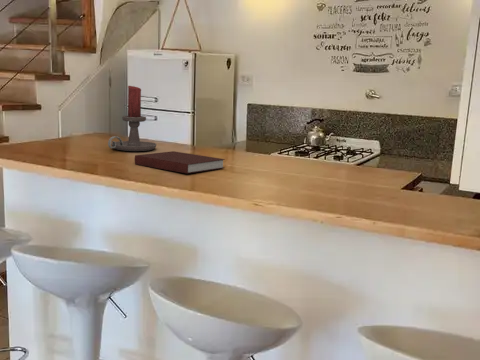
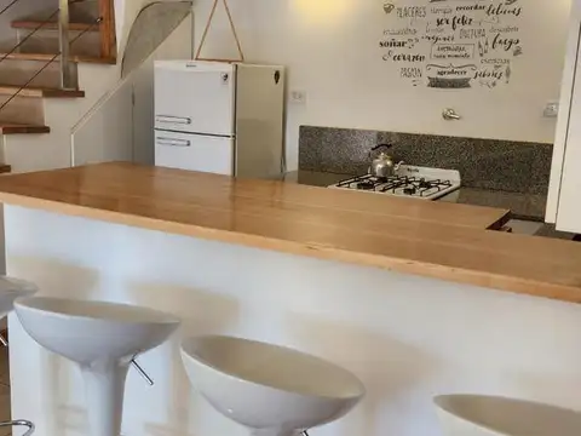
- notebook (179, 161)
- candle holder (129, 117)
